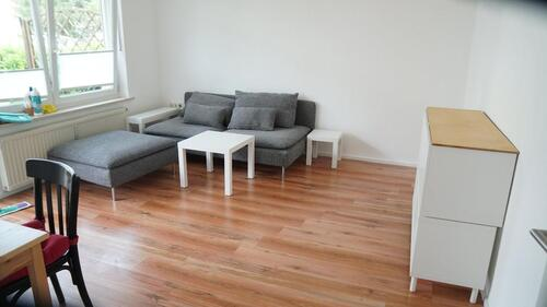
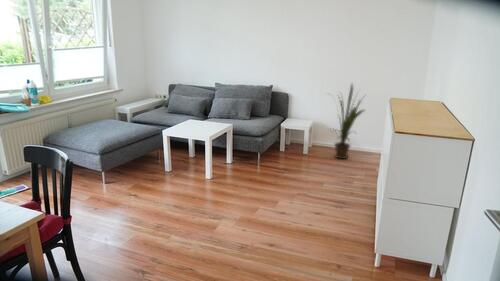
+ house plant (343, 121)
